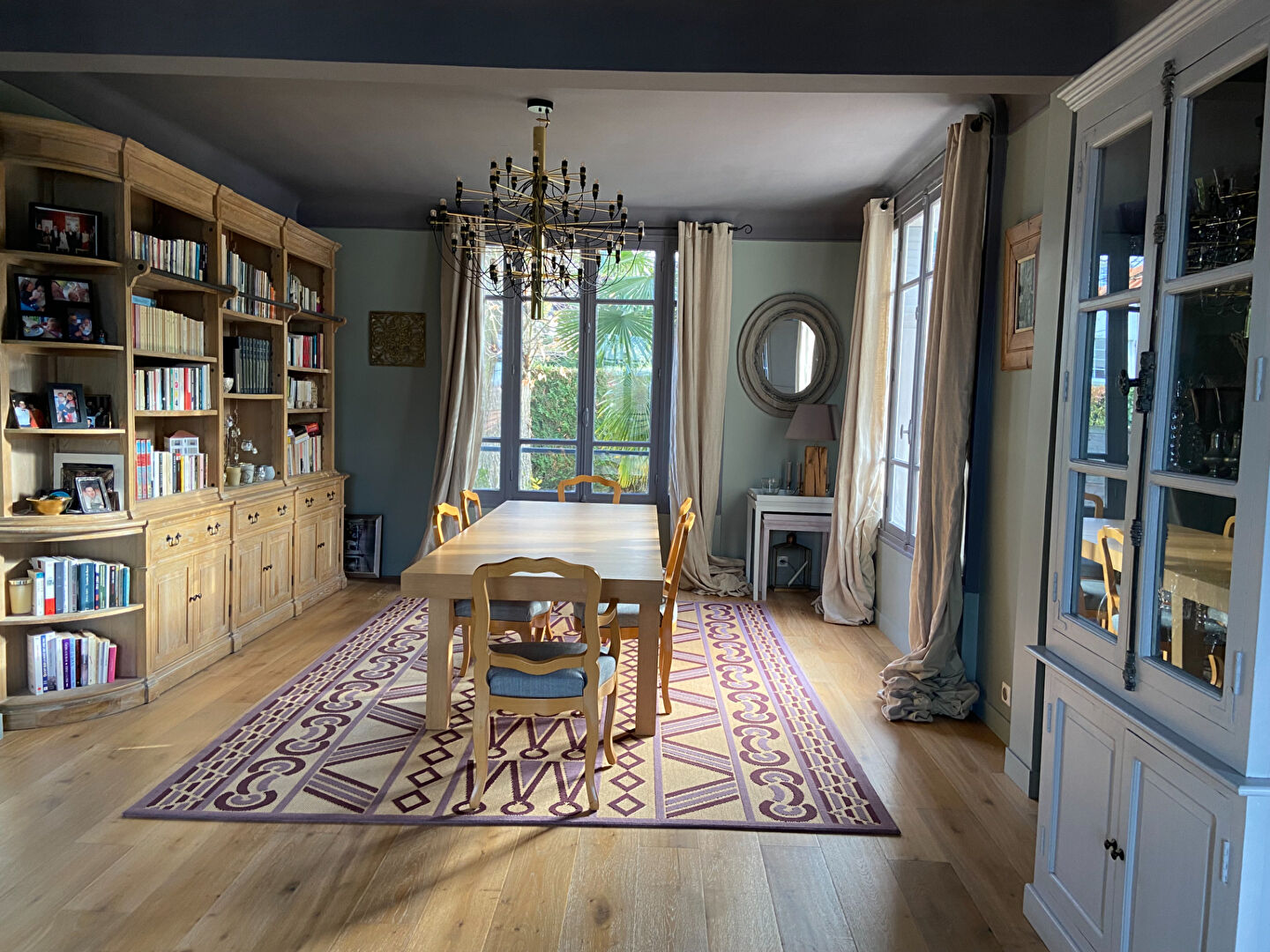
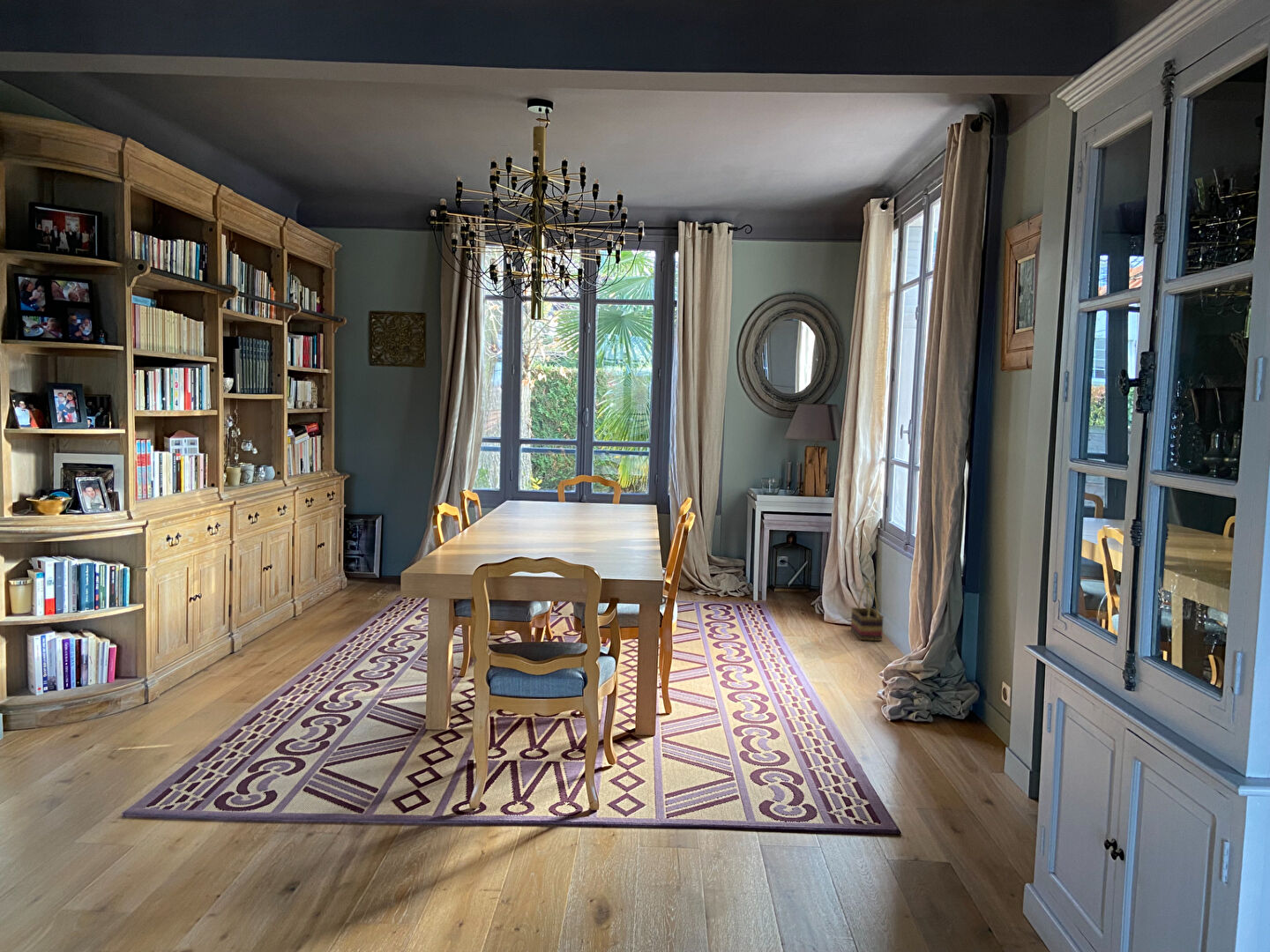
+ basket (867, 608)
